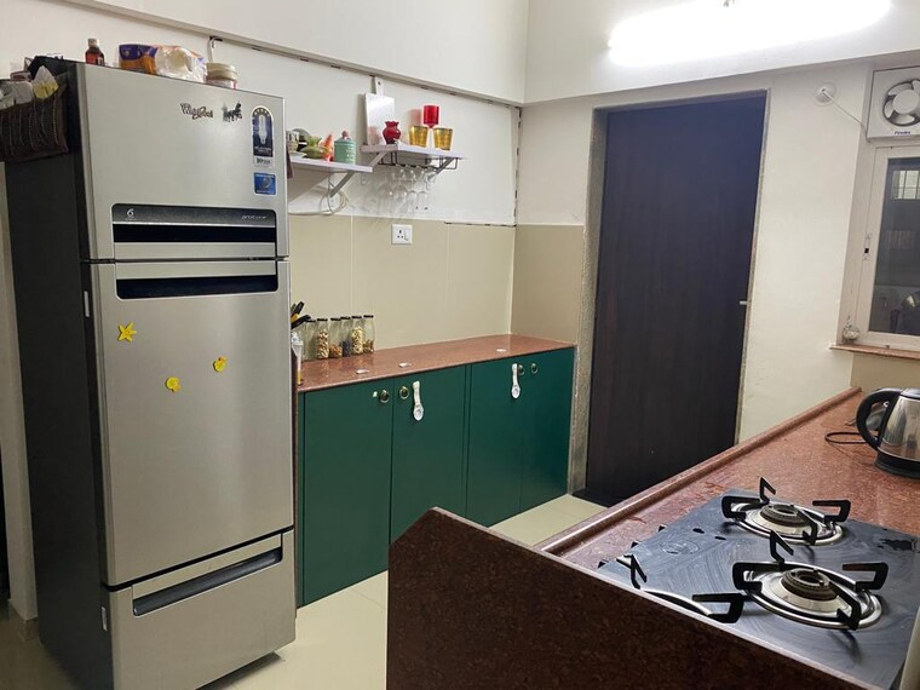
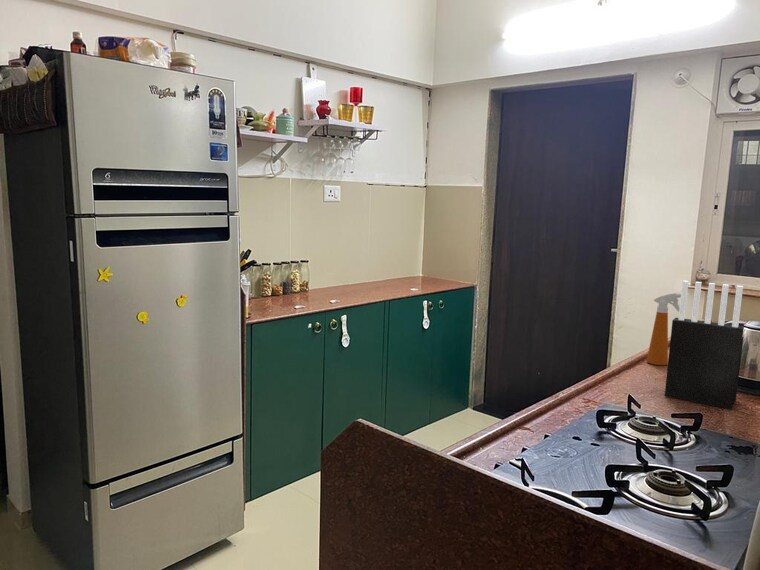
+ knife block (707, 340)
+ spray bottle (666, 328)
